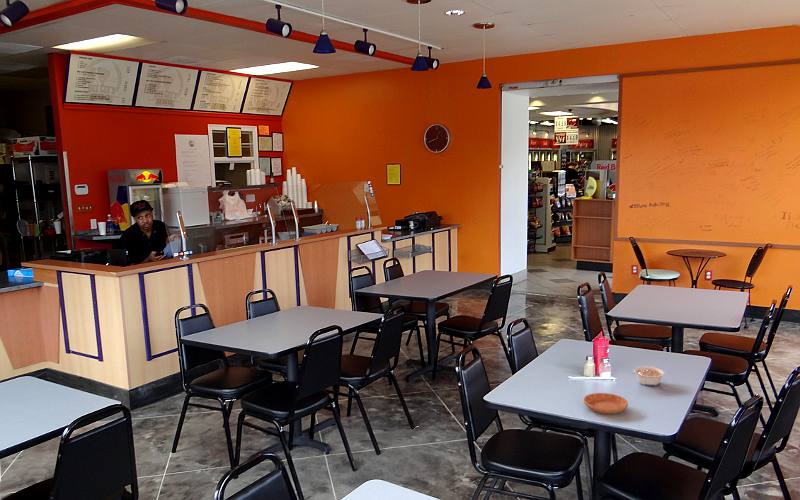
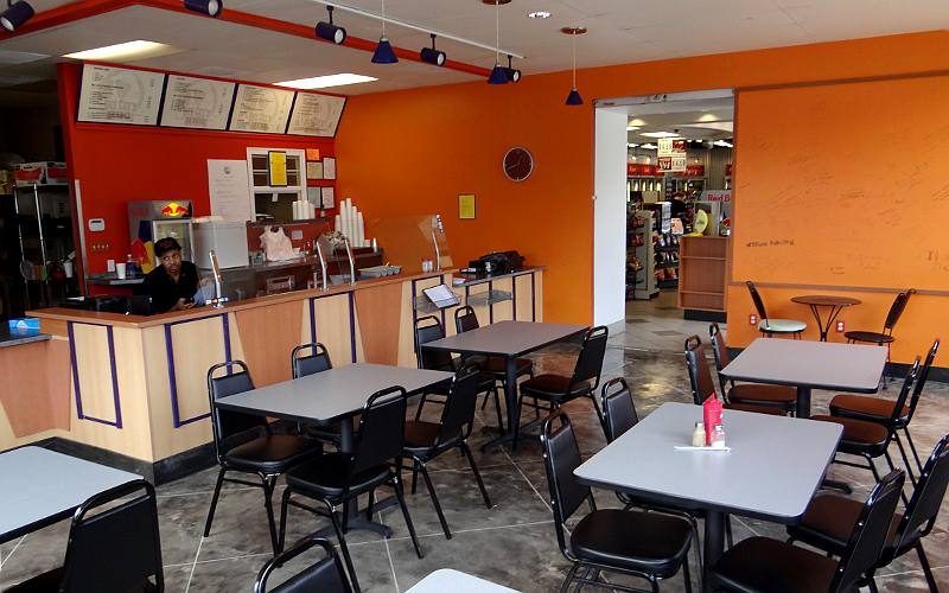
- legume (648, 376)
- saucer (605, 404)
